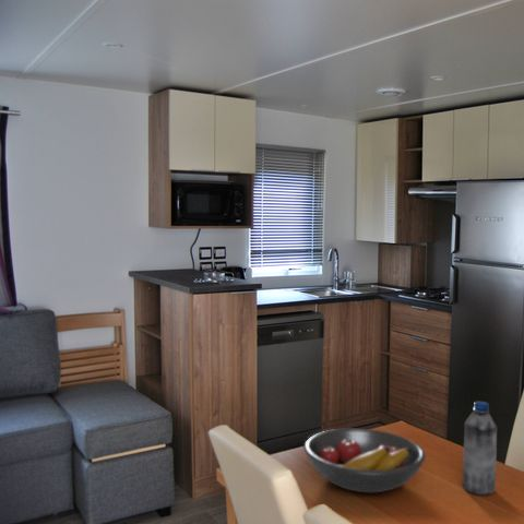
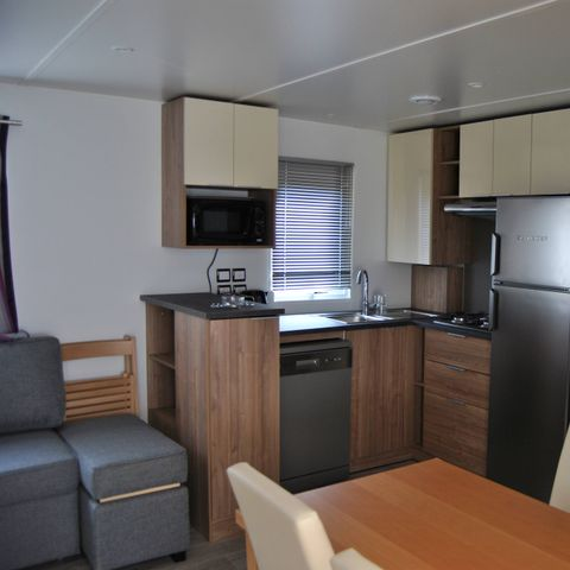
- water bottle (479, 445)
- fruit bowl (362, 460)
